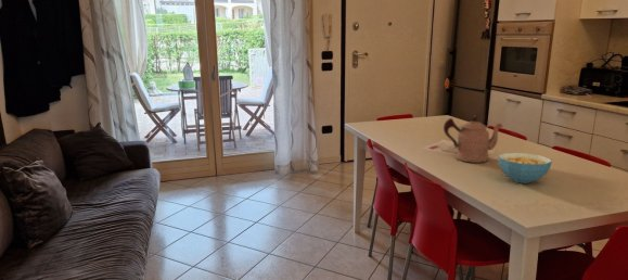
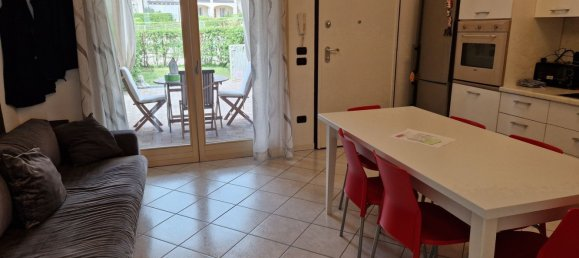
- coffeepot (472, 137)
- cereal bowl (523, 169)
